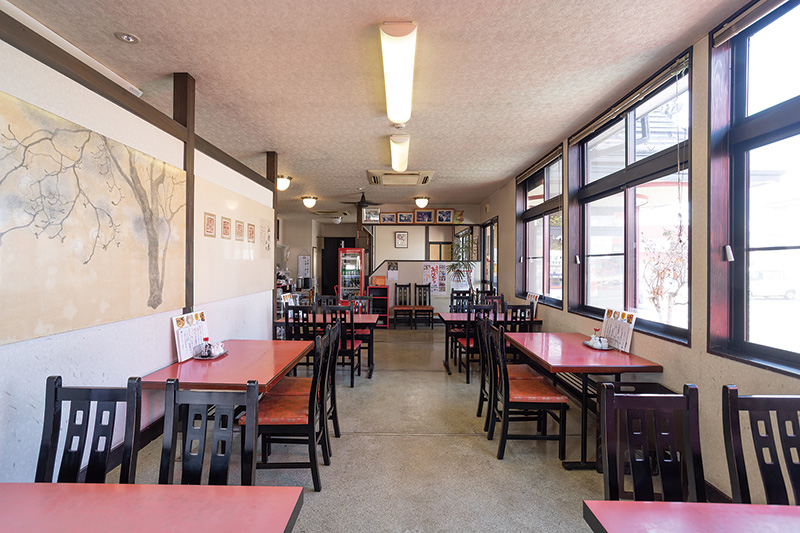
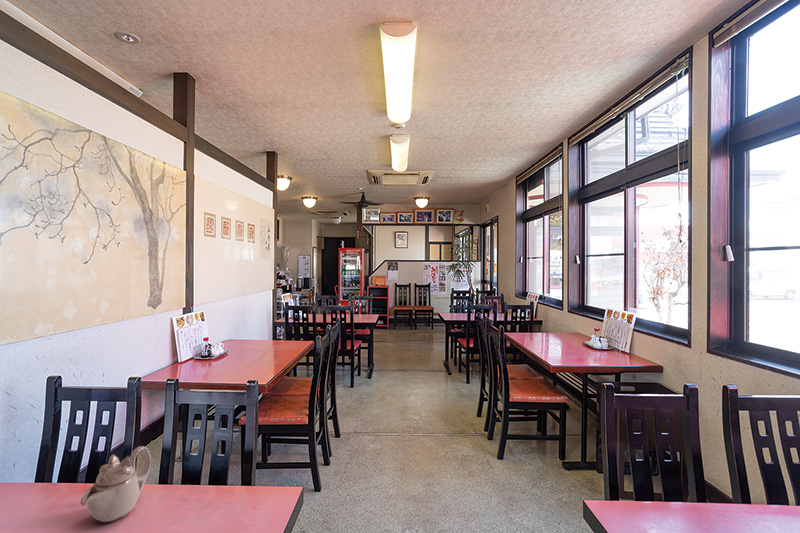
+ teapot (118, 483)
